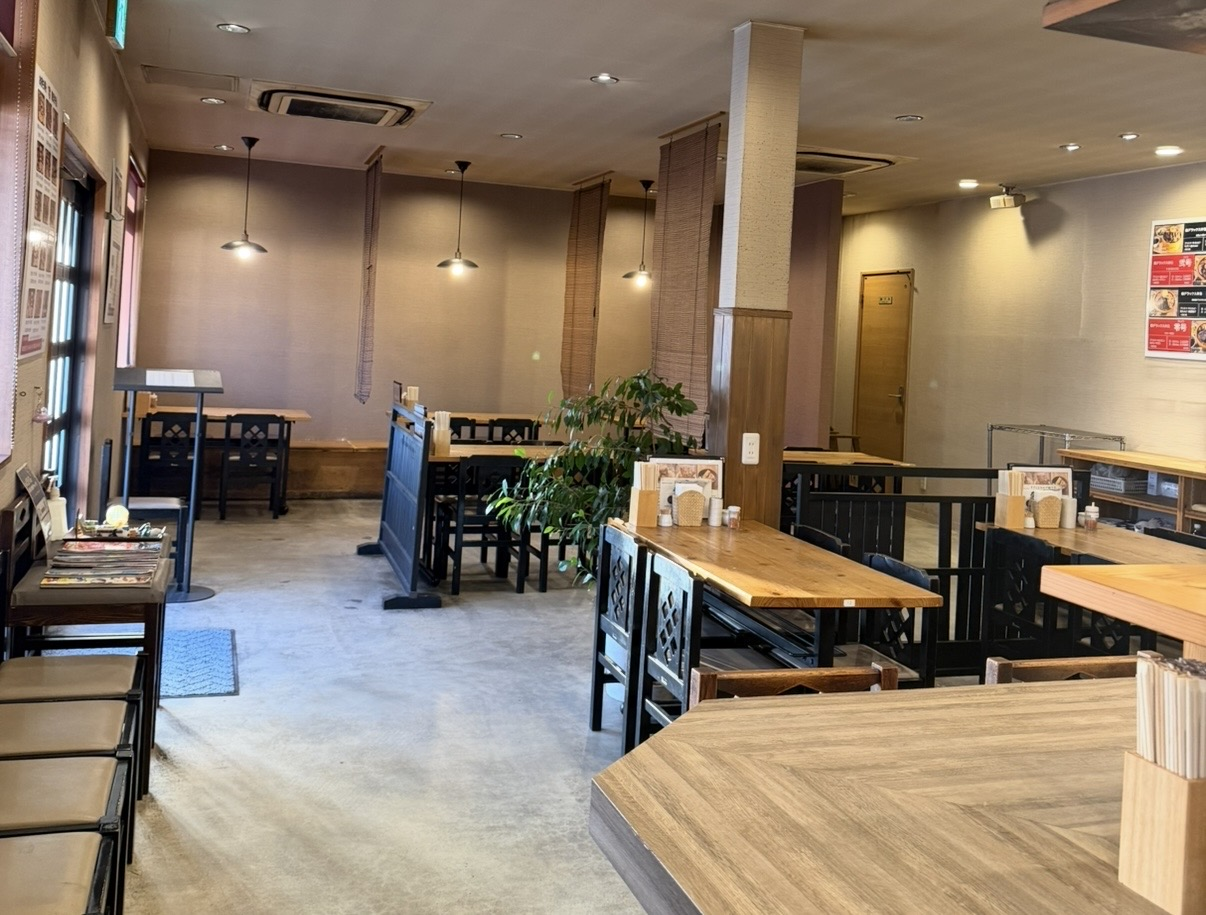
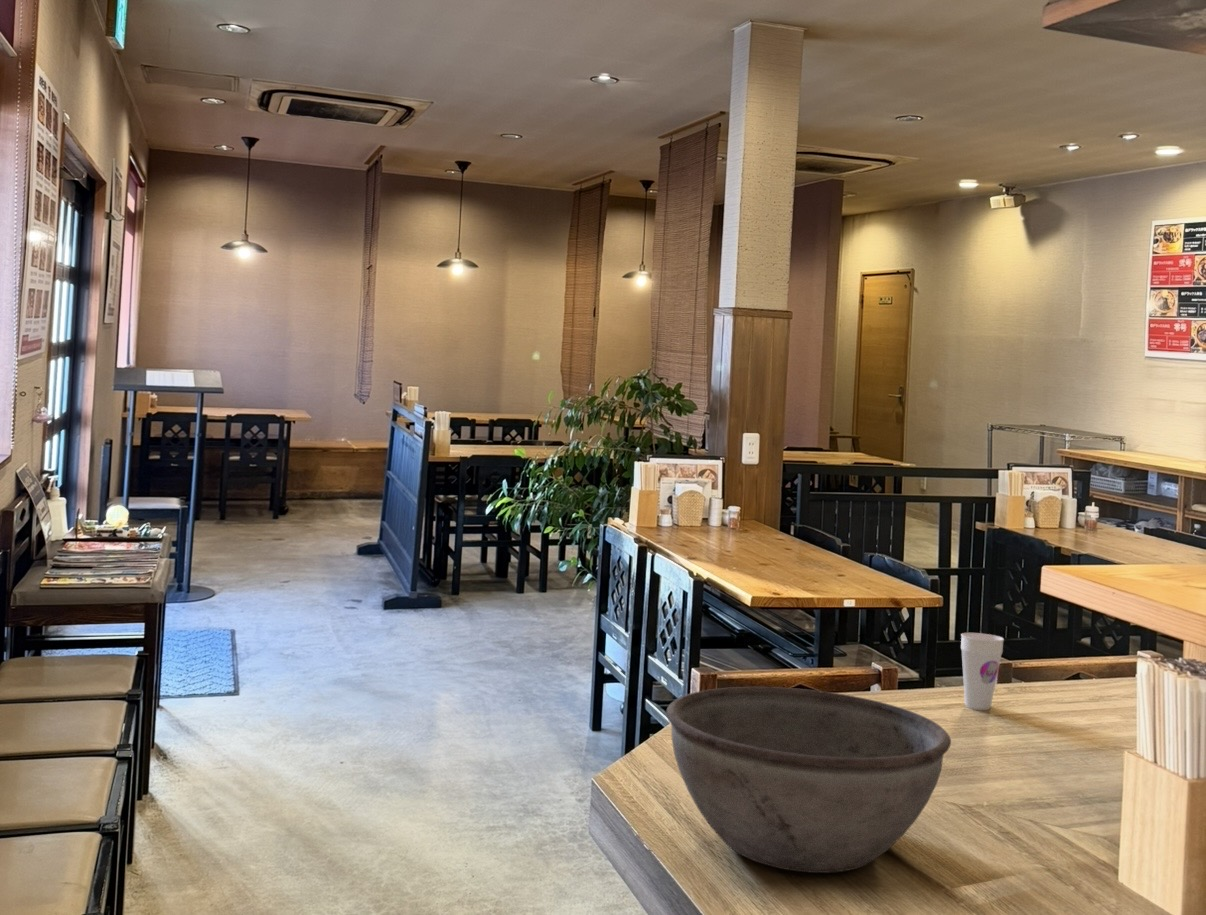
+ bowl (801, 781)
+ cup (980, 672)
